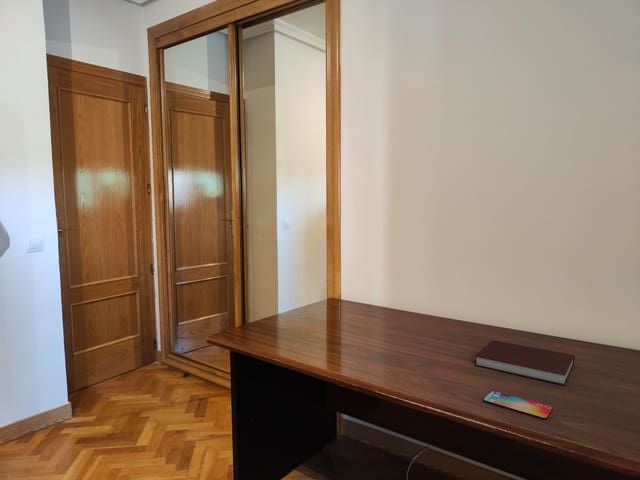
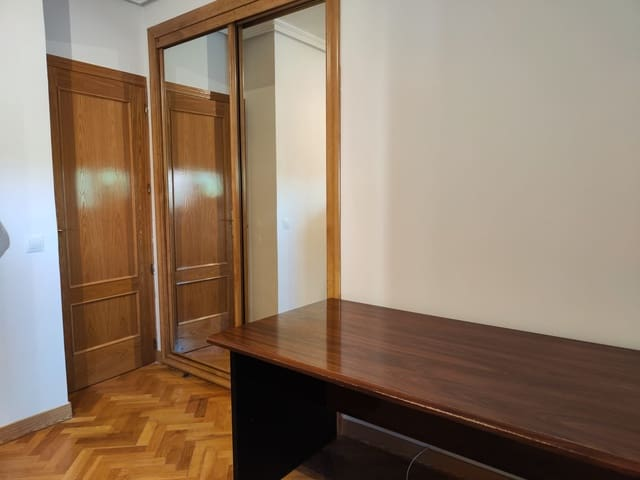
- notebook (524, 360)
- smartphone (517, 403)
